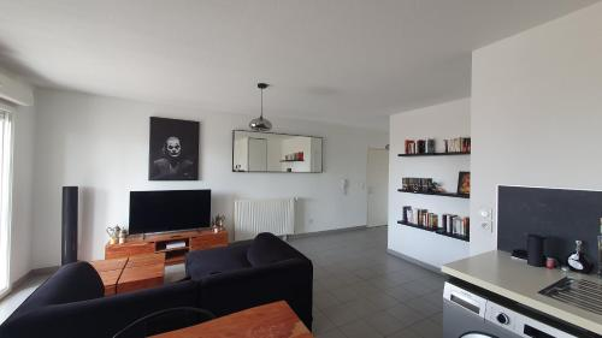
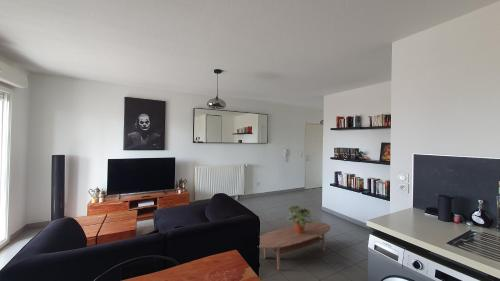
+ potted plant (300, 218)
+ coffee table (295, 243)
